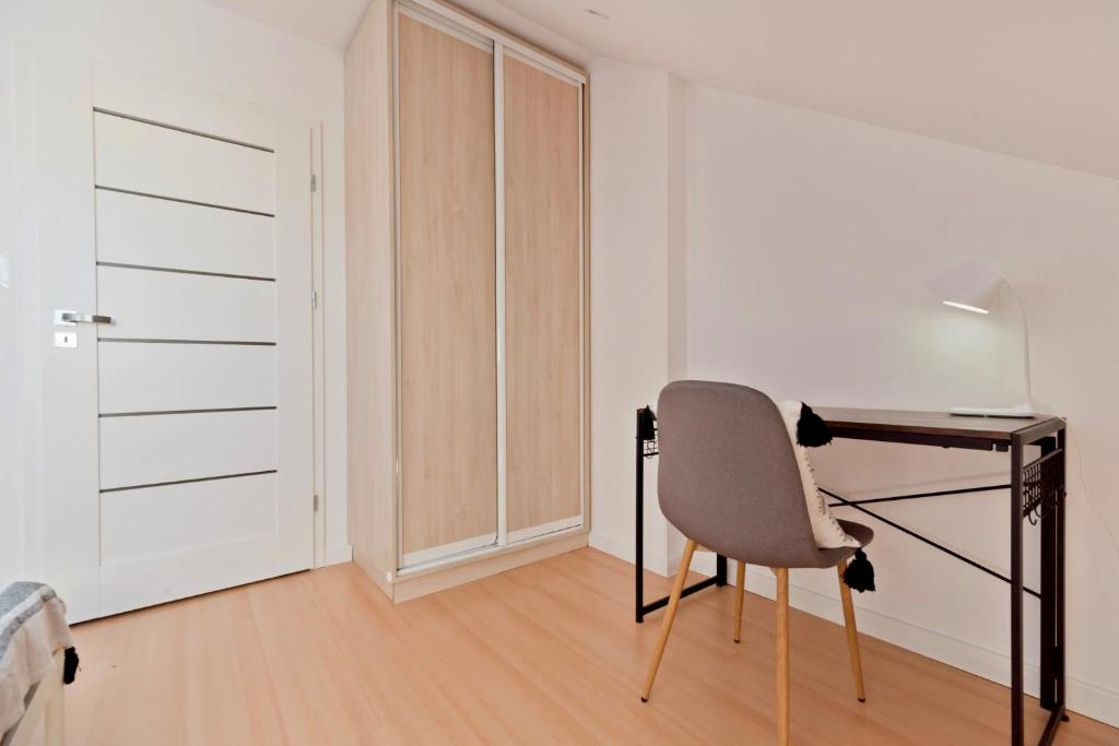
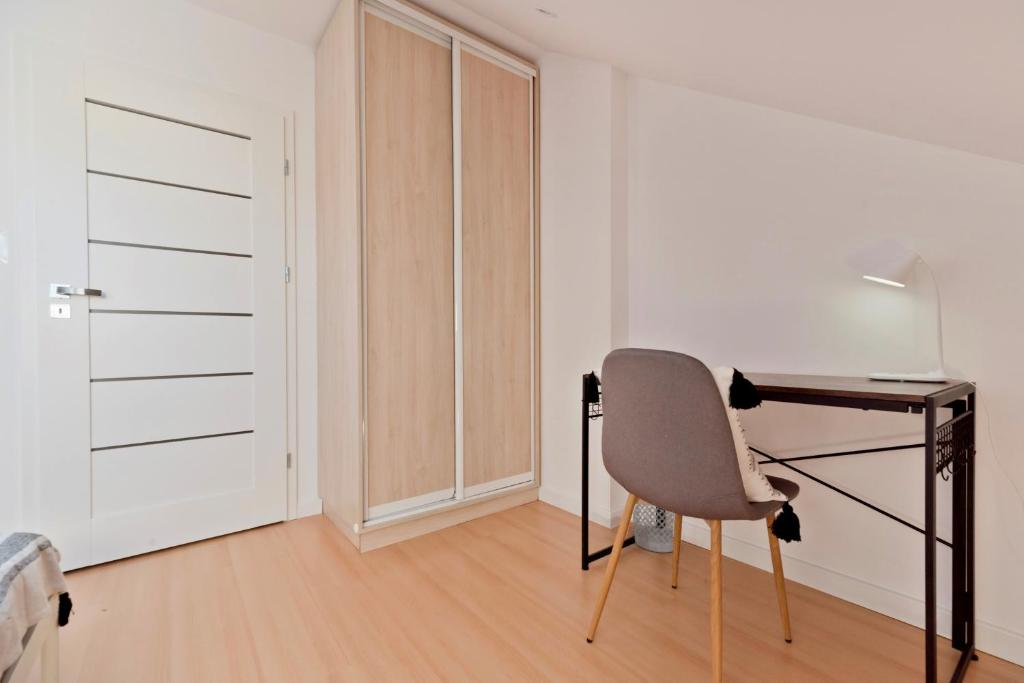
+ wastebasket (657, 509)
